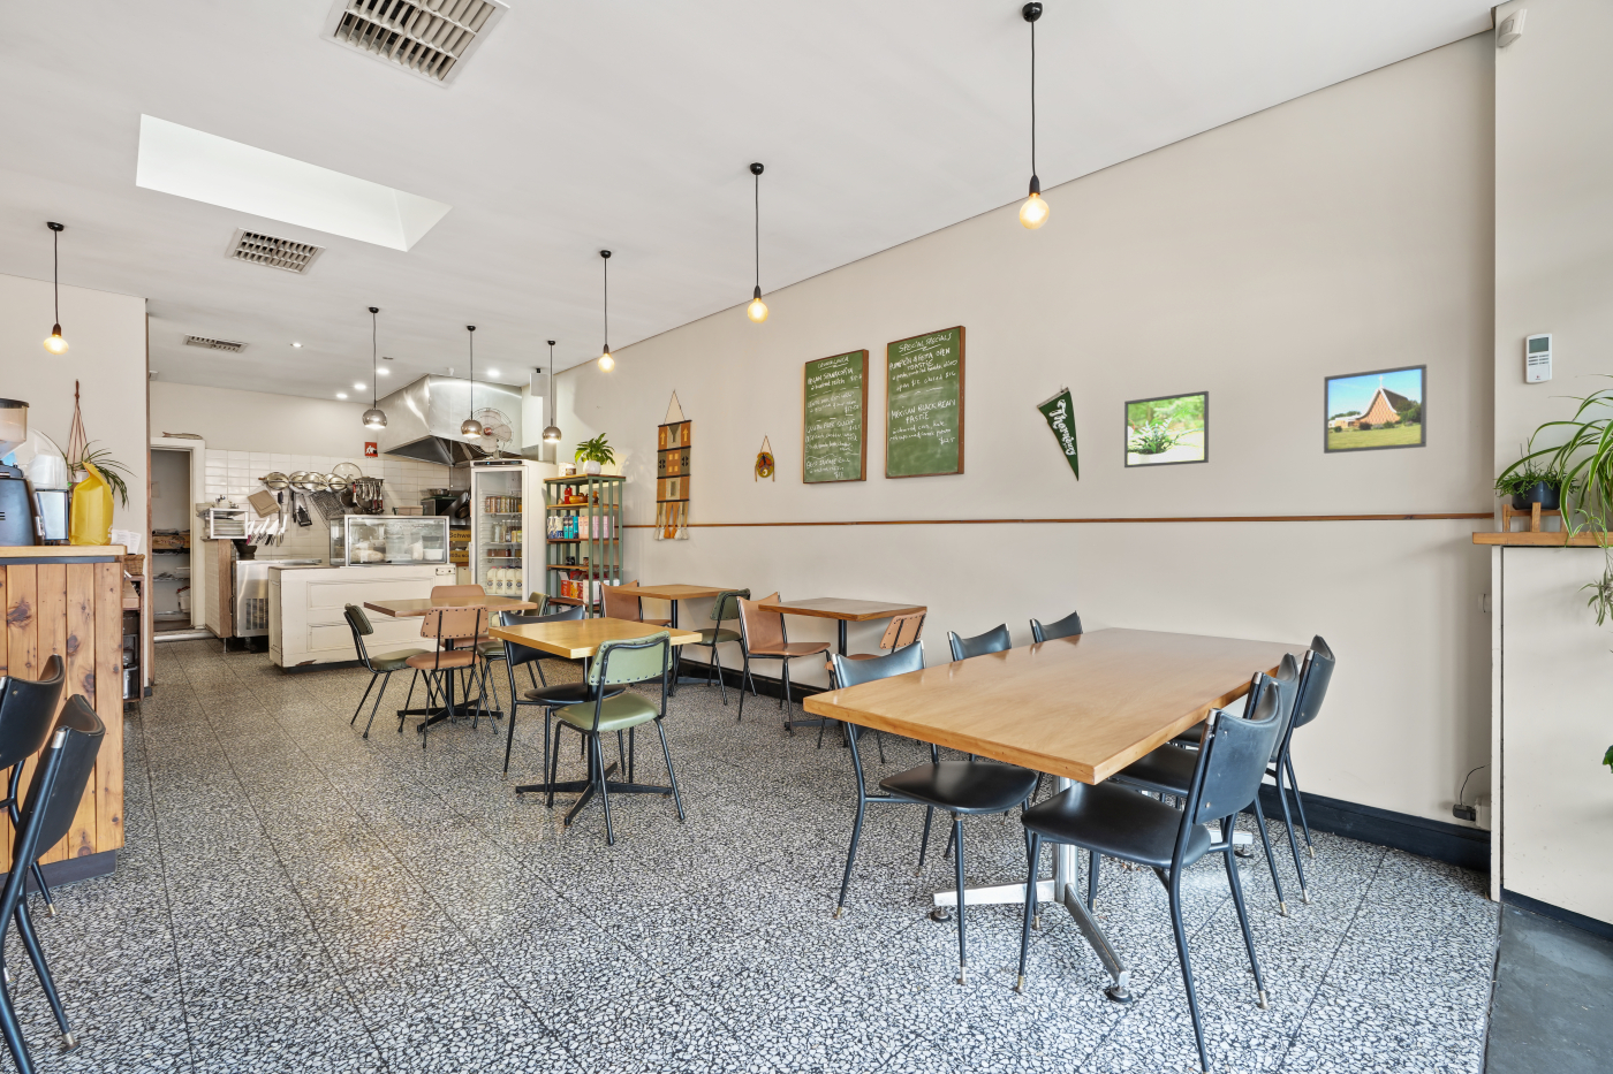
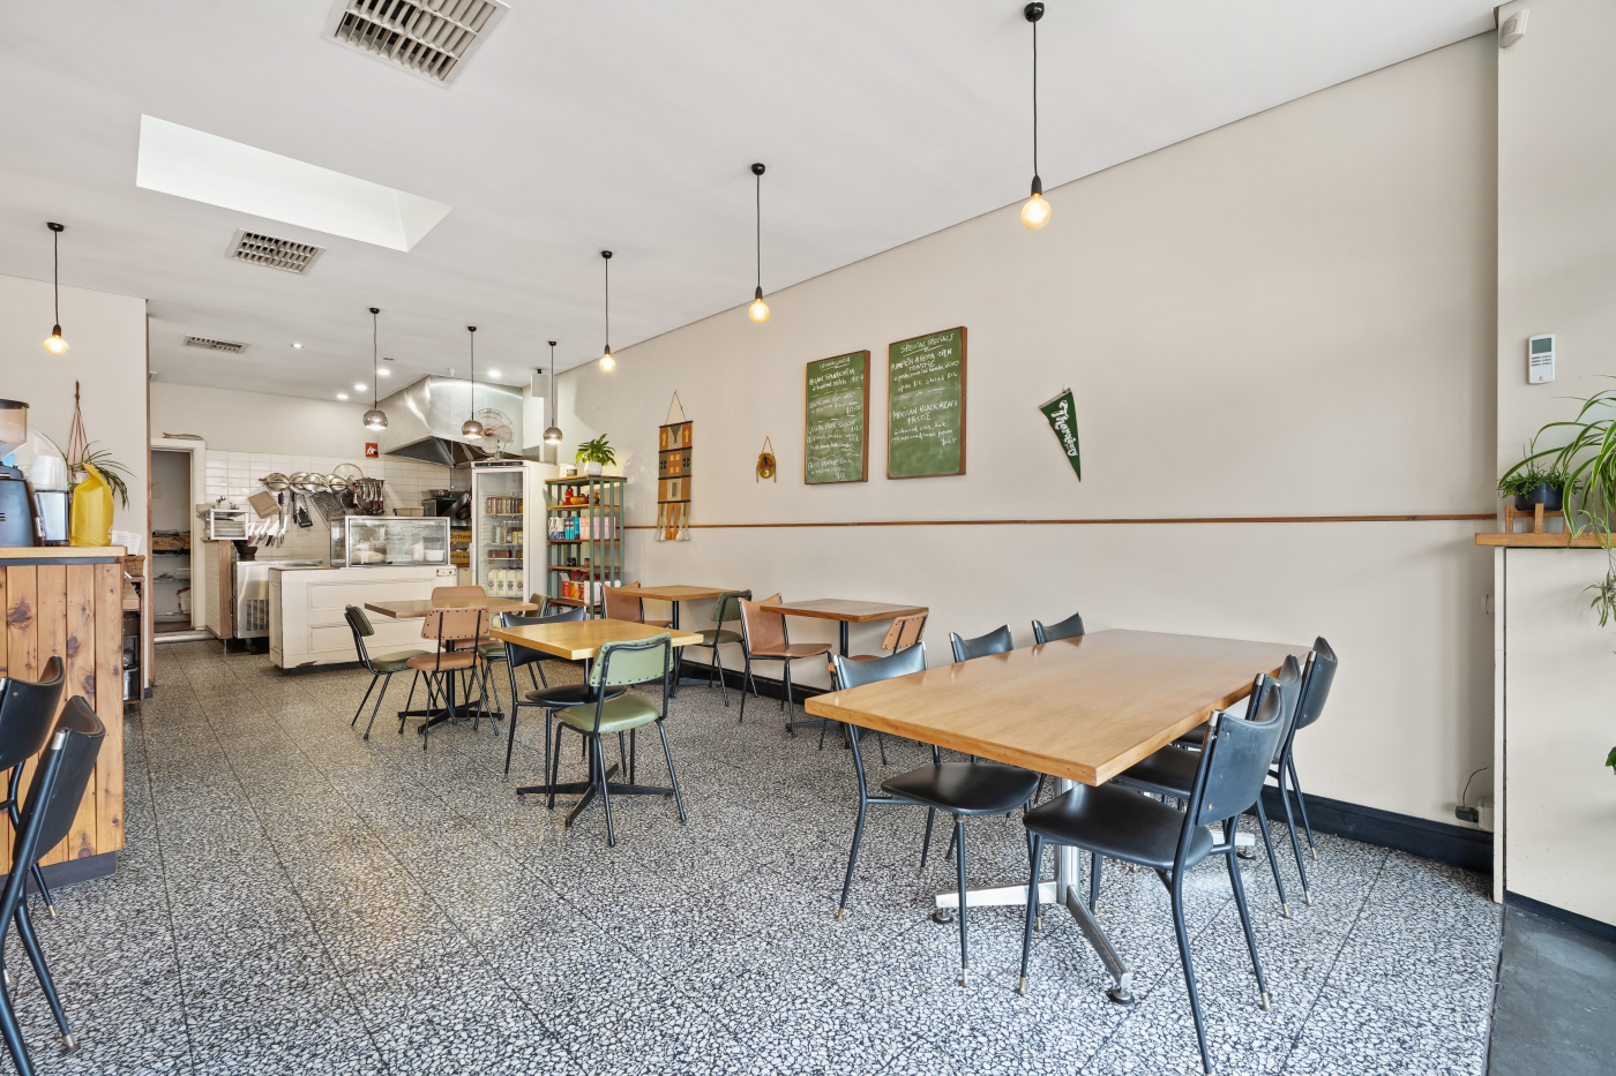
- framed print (1372, 410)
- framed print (1164, 430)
